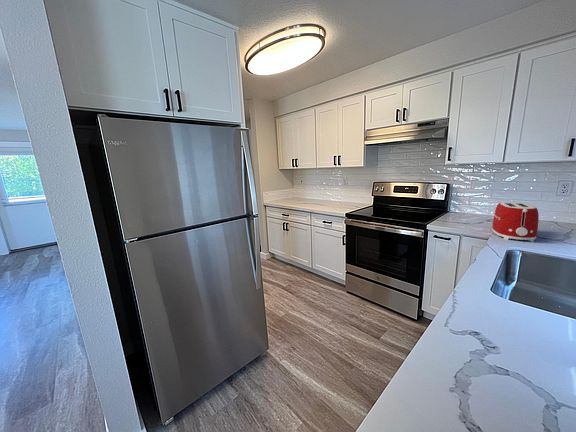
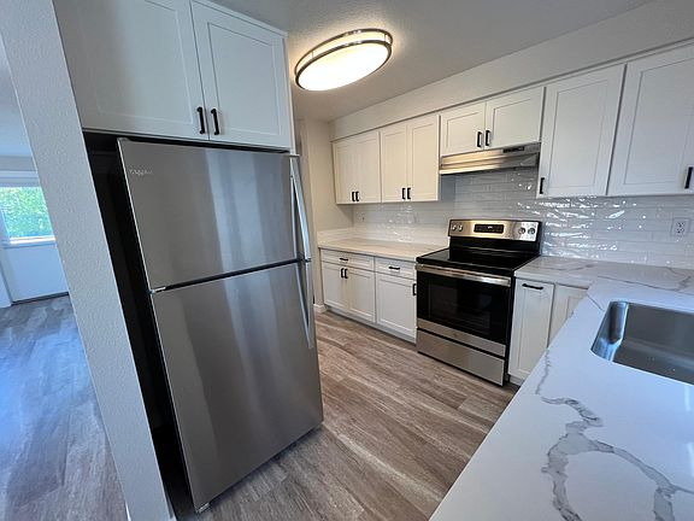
- toaster (514, 220)
